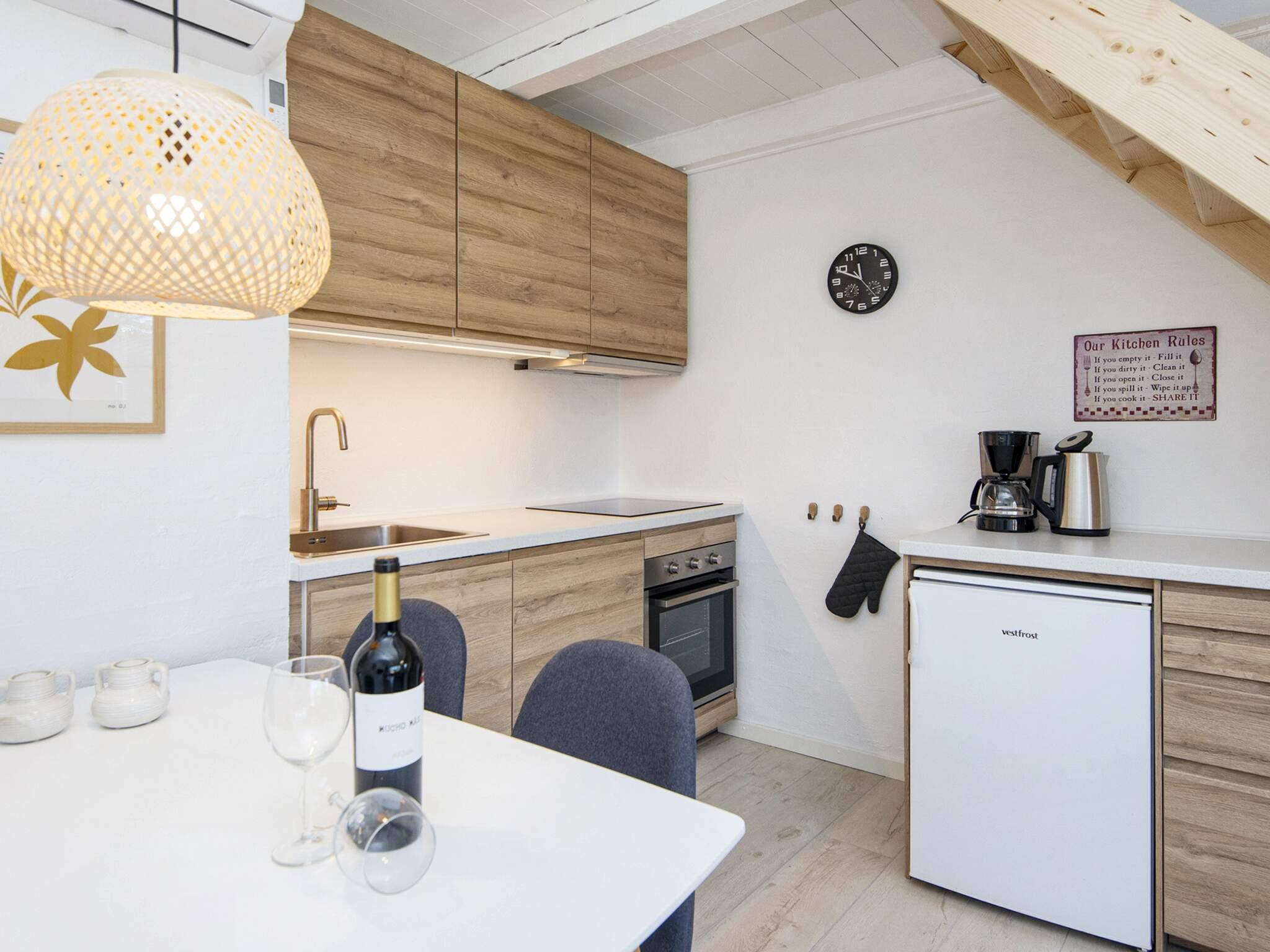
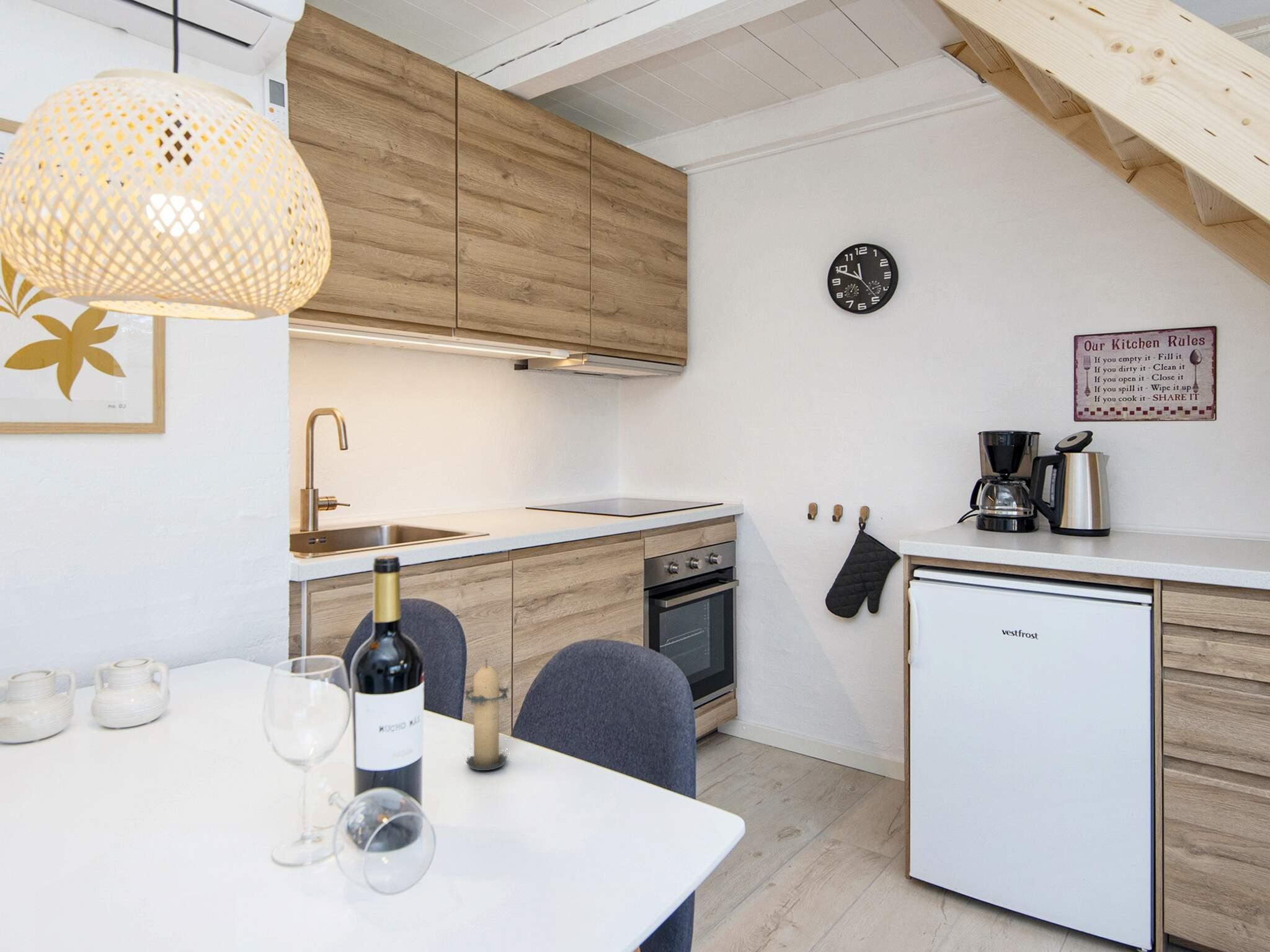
+ candle (486, 712)
